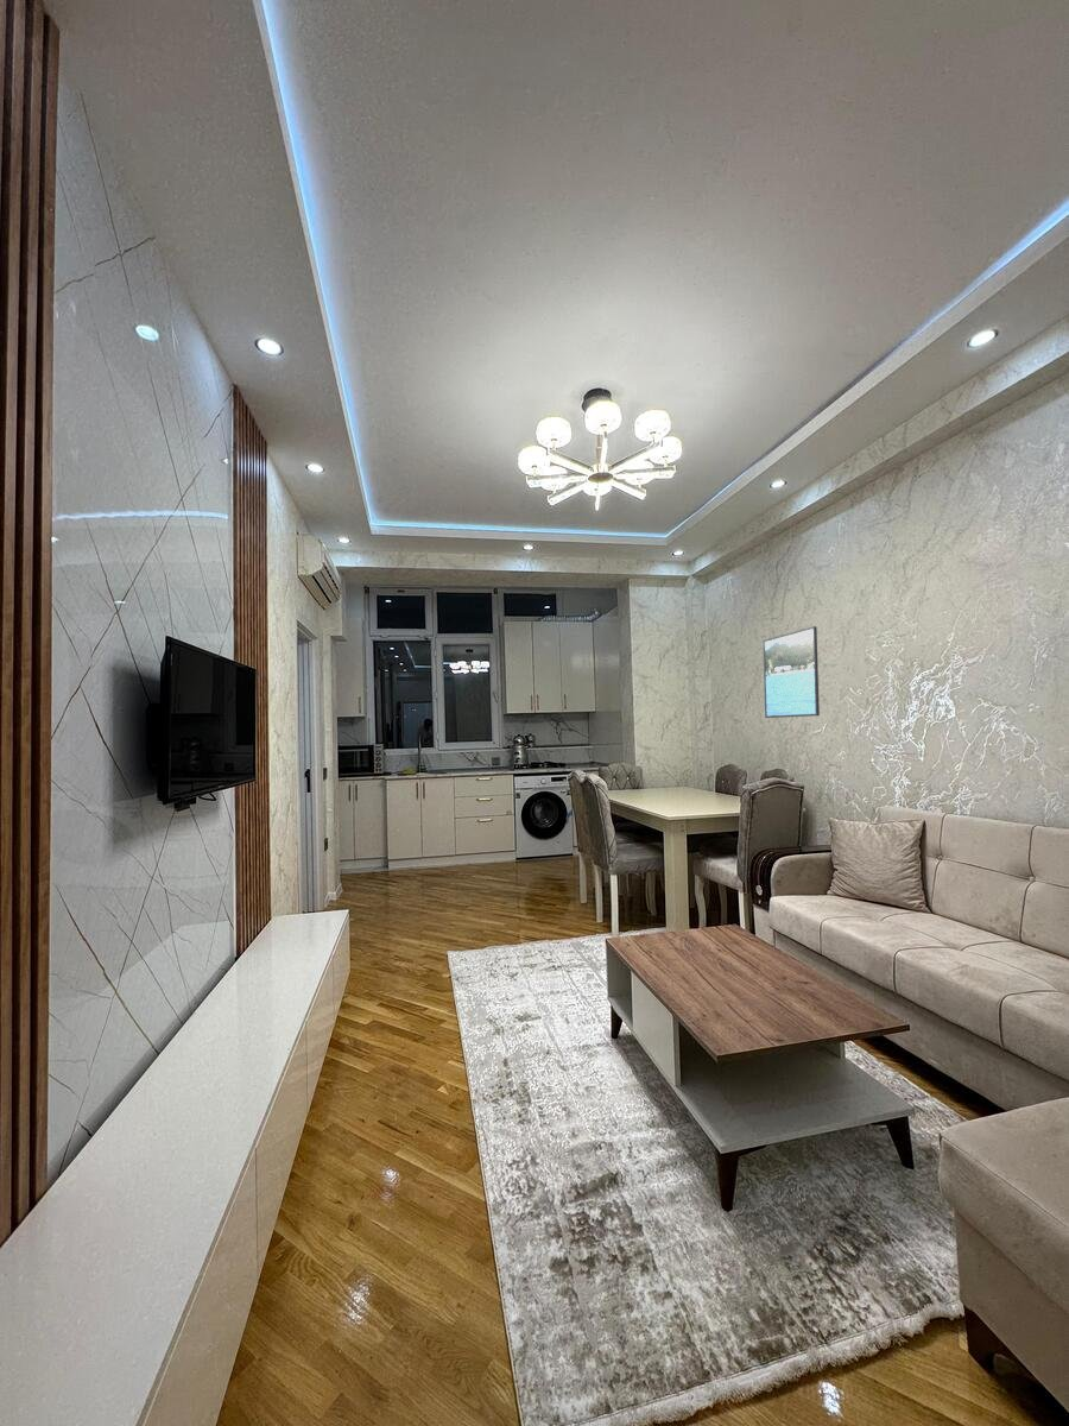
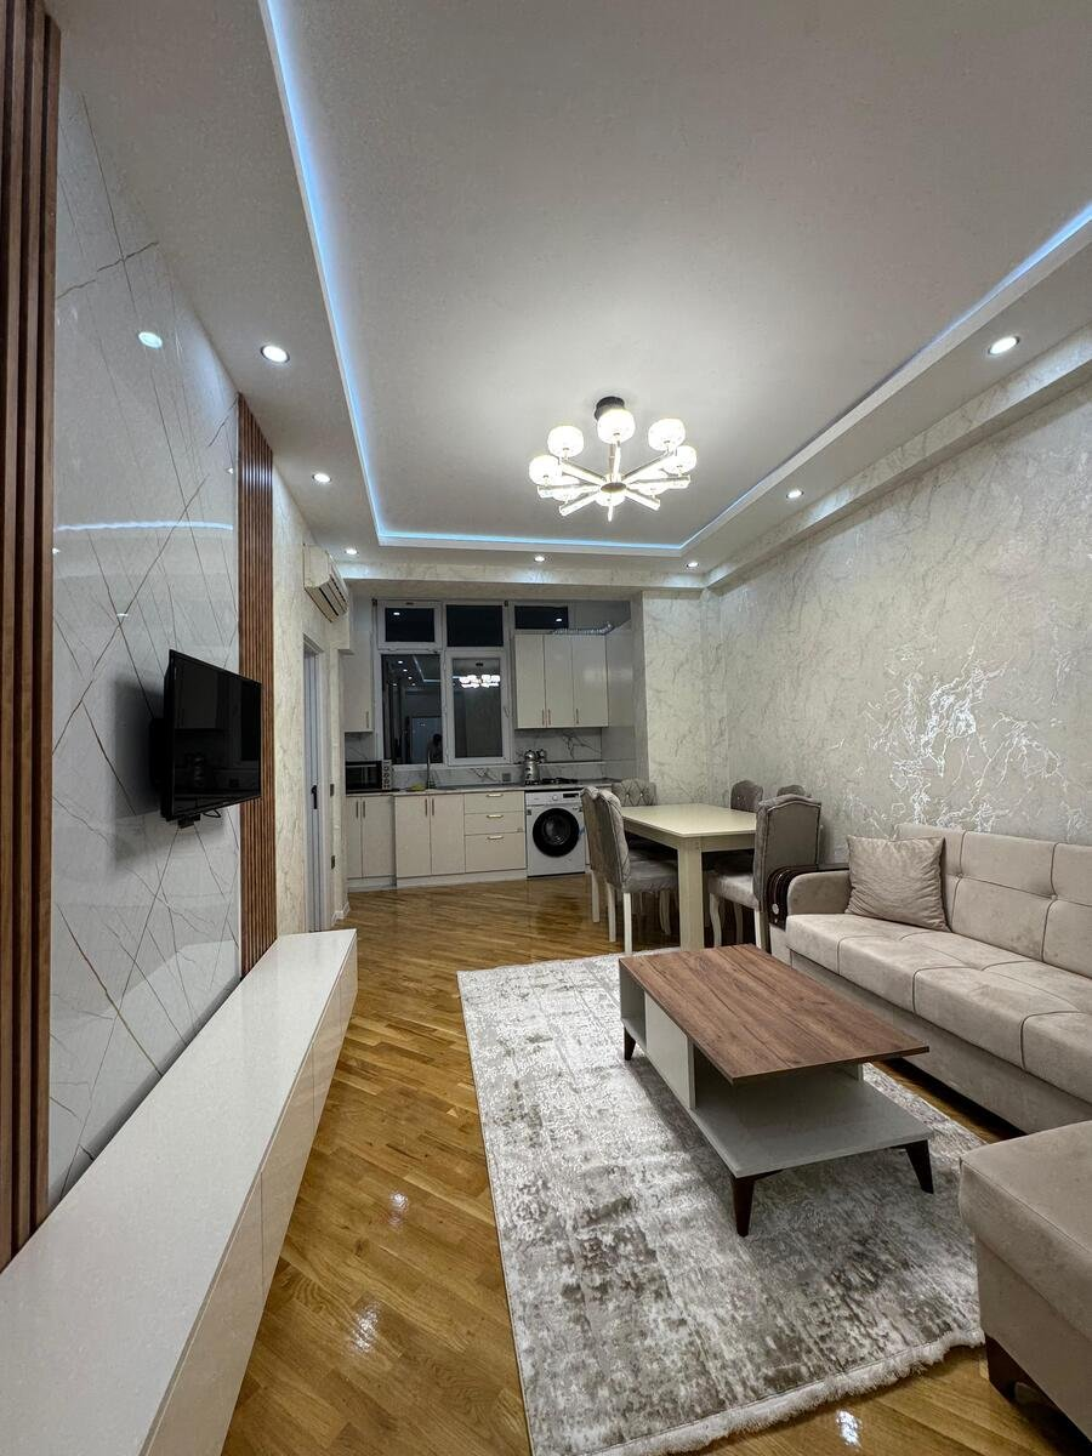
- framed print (789, 675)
